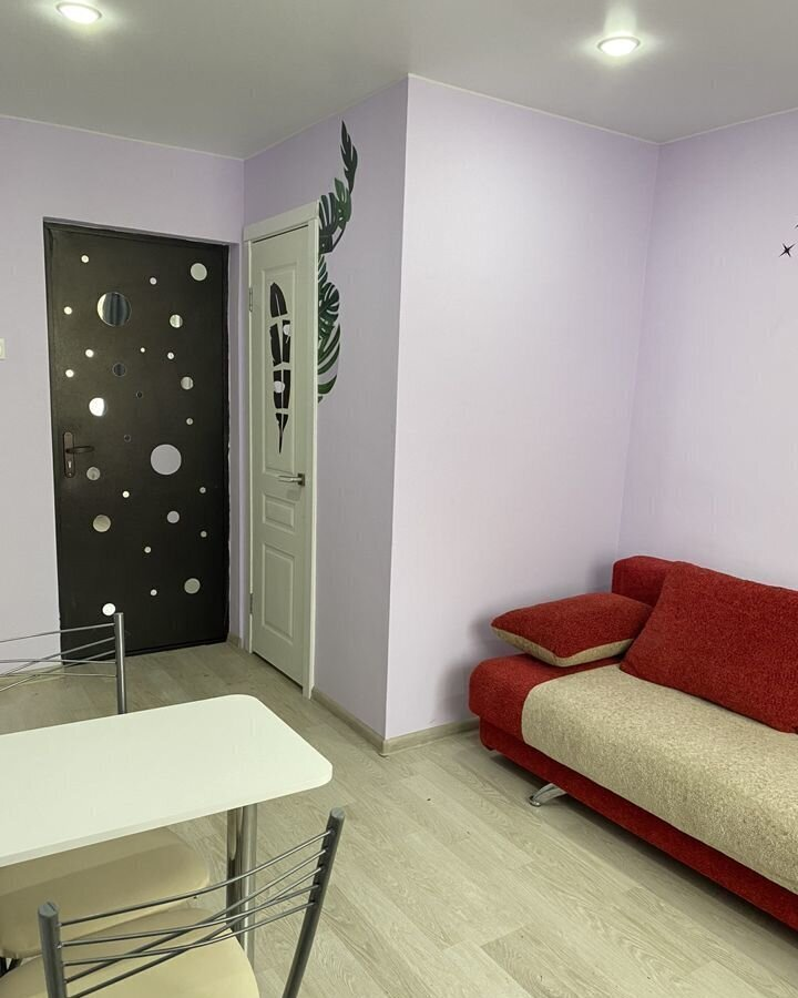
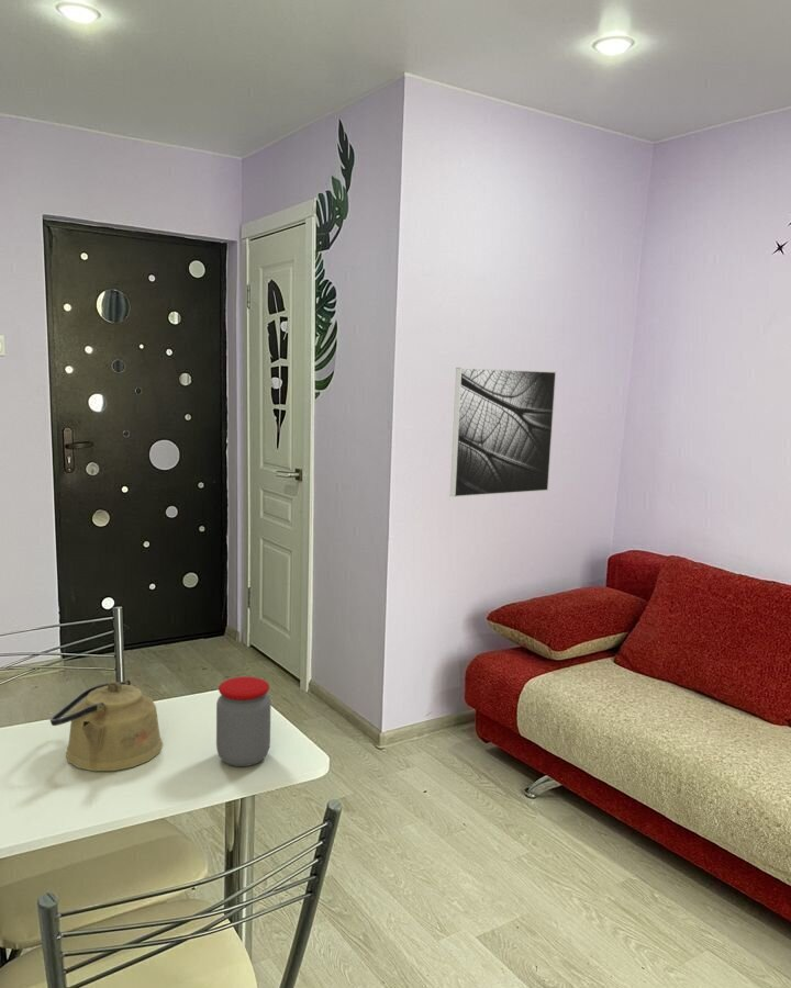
+ jar (243, 720)
+ kettle (108, 719)
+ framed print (504, 431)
